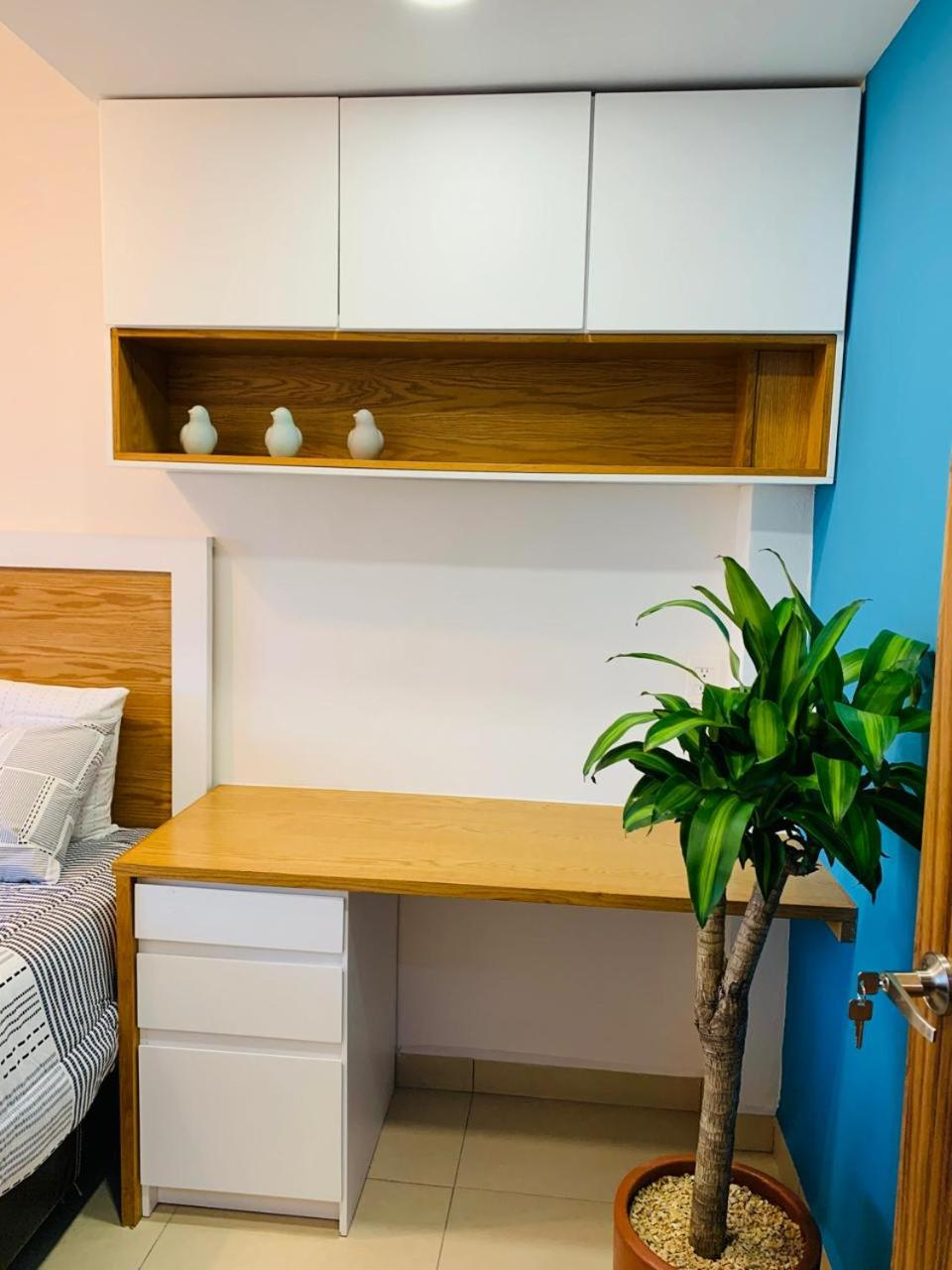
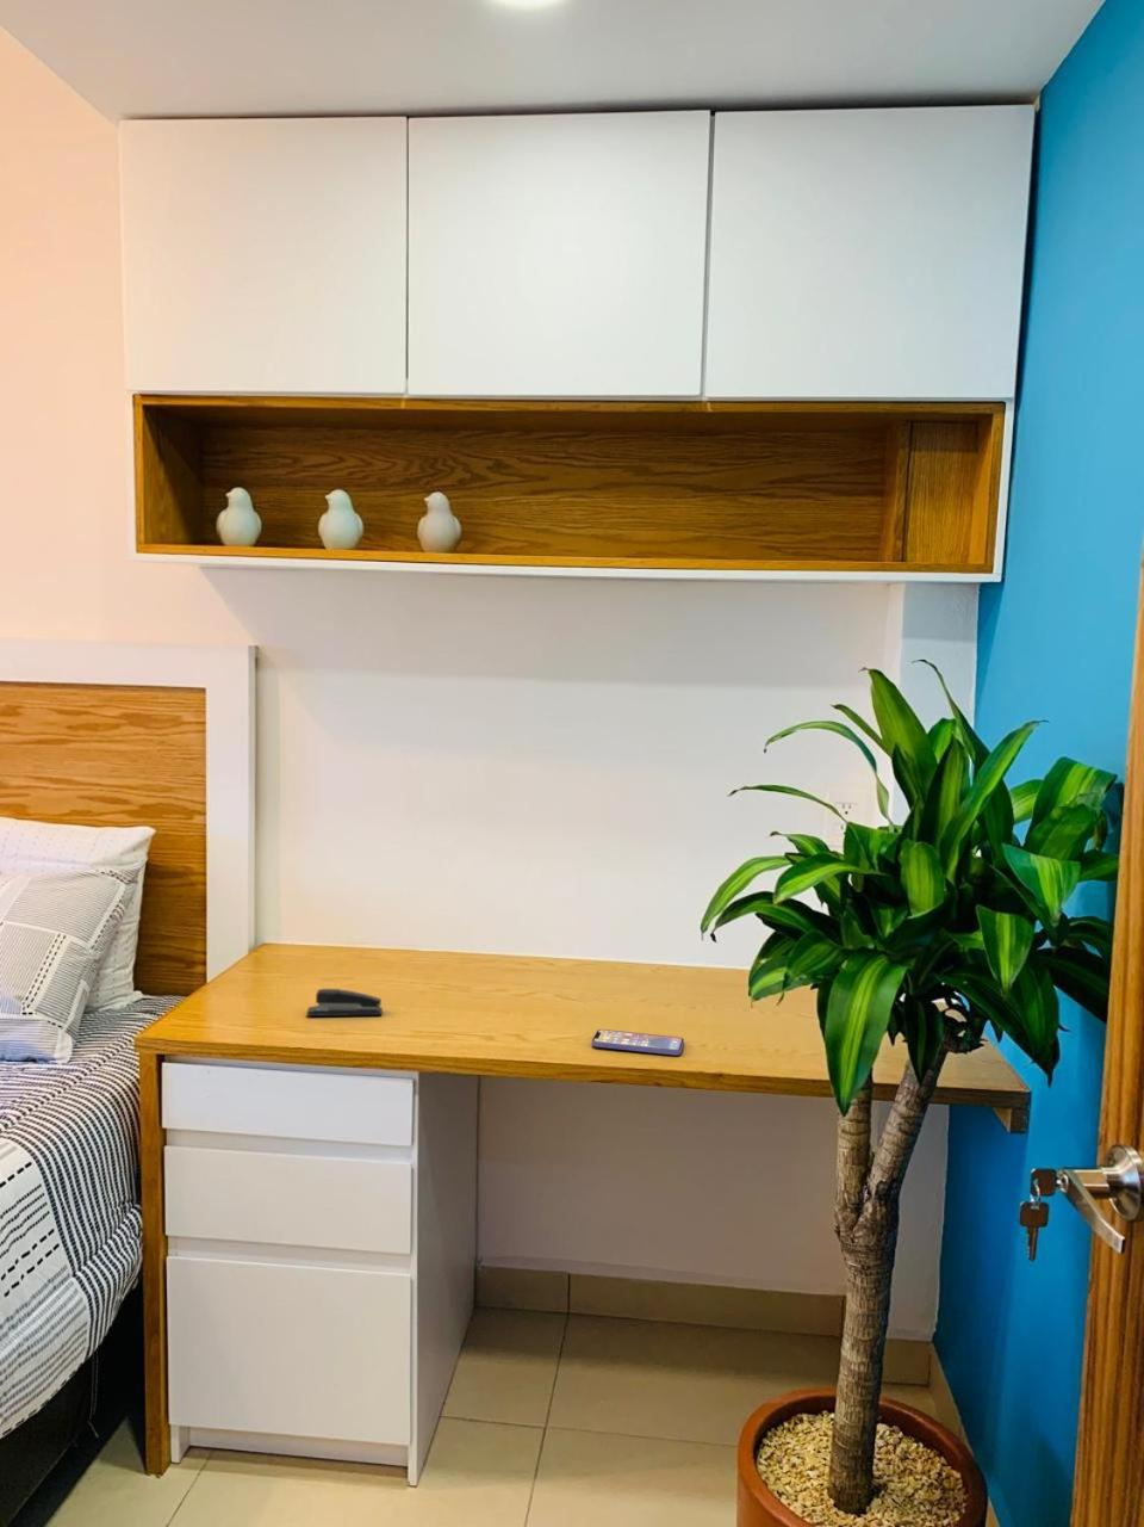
+ stapler (345, 1000)
+ smartphone (638, 1041)
